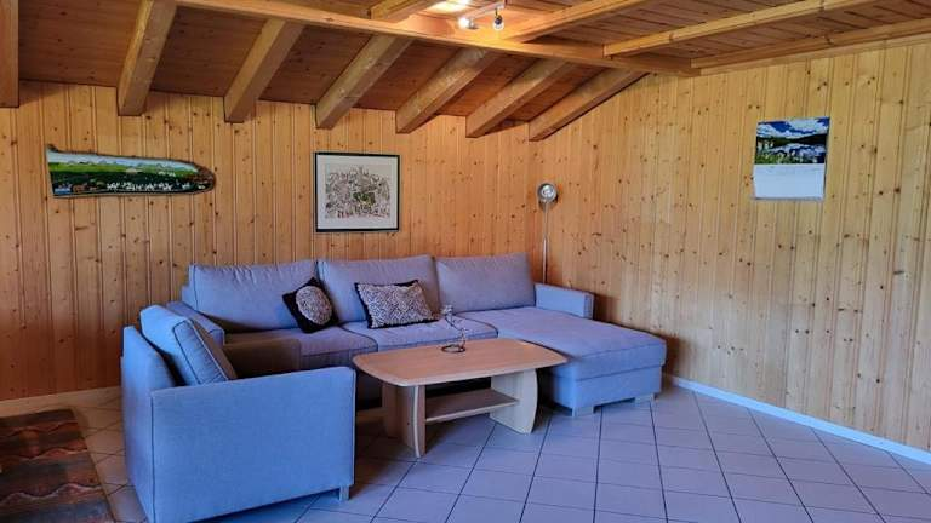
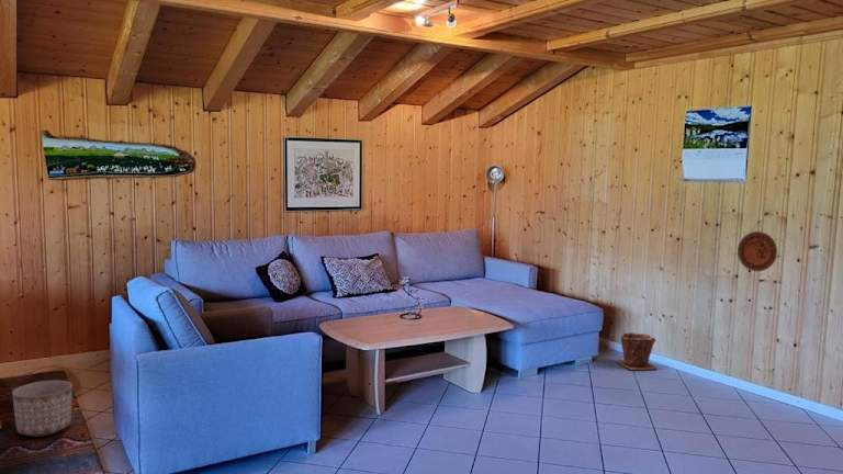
+ planter (43, 409)
+ decorative plate (756, 251)
+ plant pot (637, 350)
